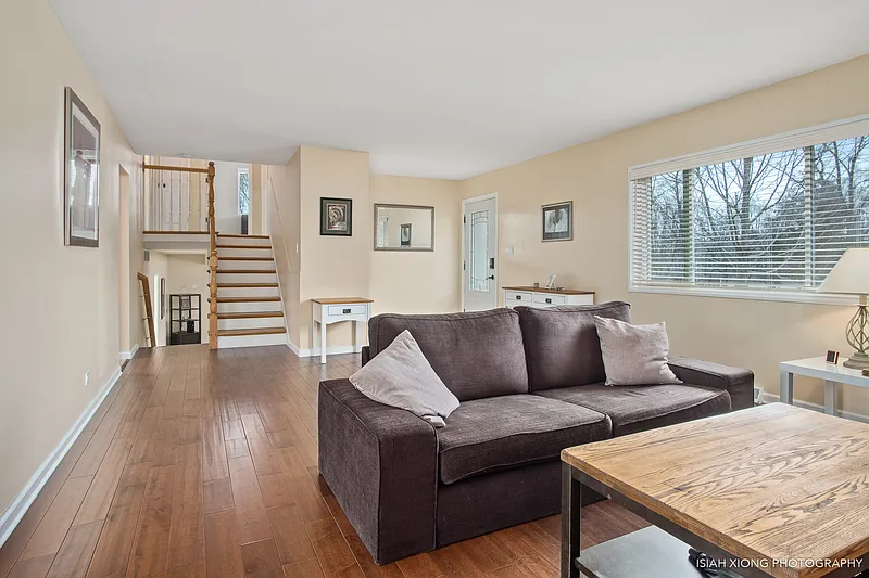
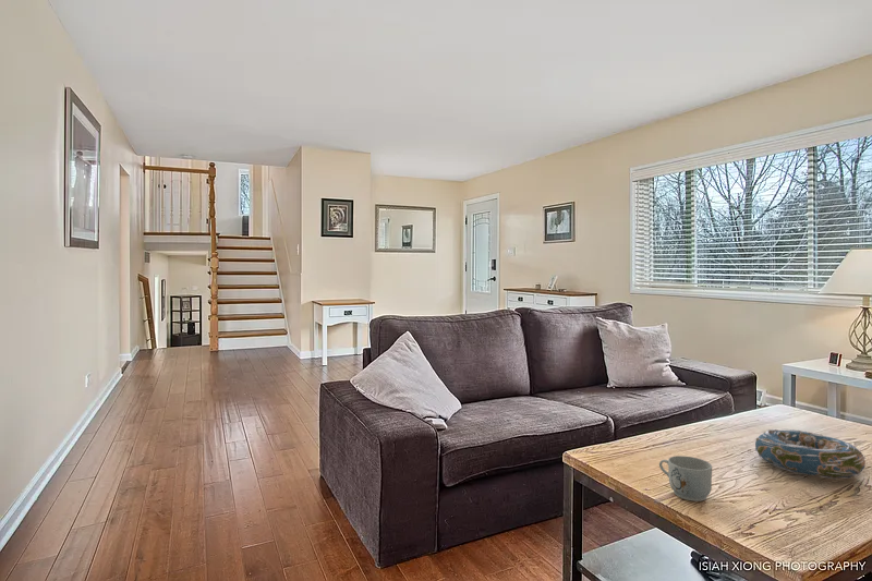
+ mug (683, 476)
+ decorative bowl (807, 452)
